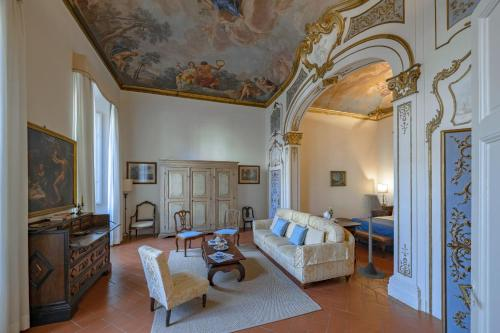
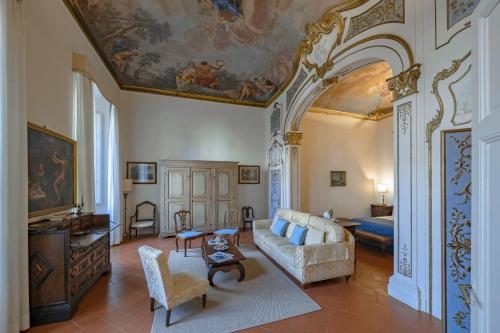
- floor lamp (370, 234)
